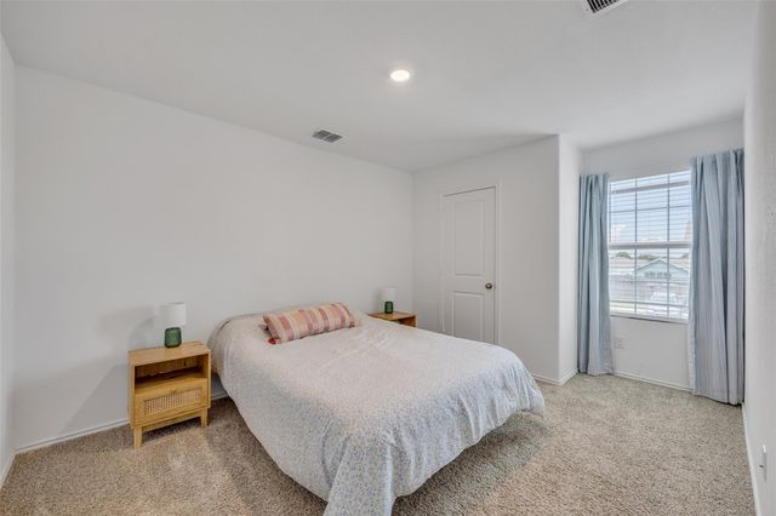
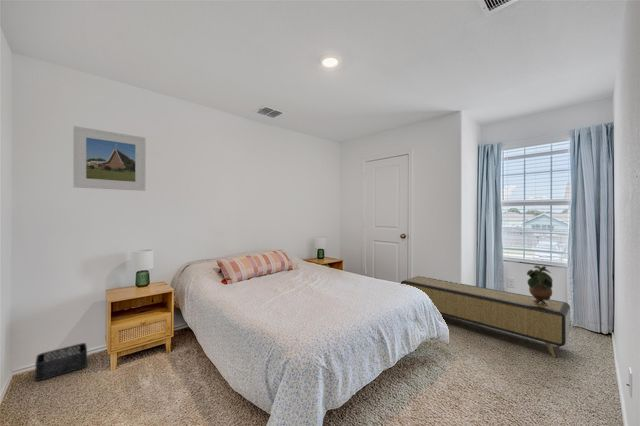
+ potted plant (539, 284)
+ storage bench (473, 308)
+ storage bin (62, 360)
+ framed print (111, 160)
